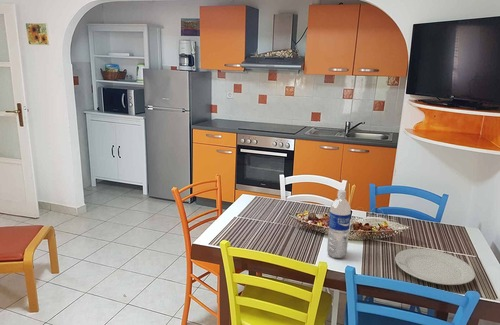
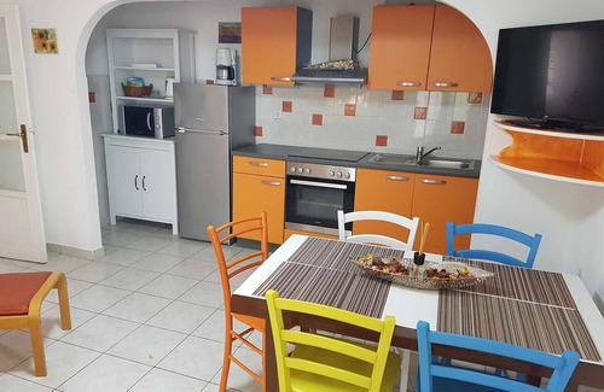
- water bottle (339, 223)
- chinaware (433, 267)
